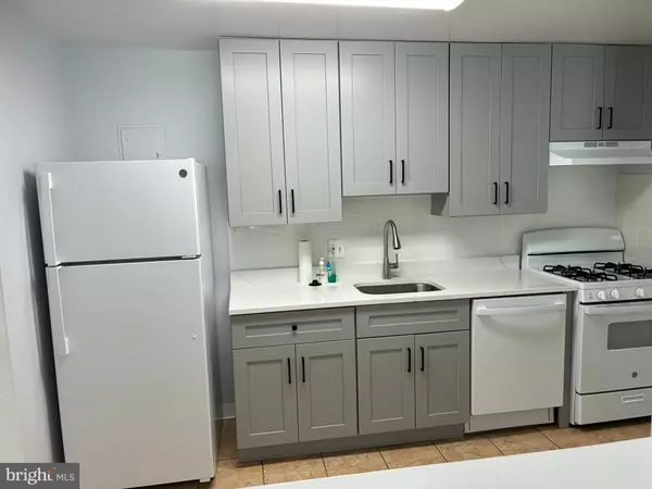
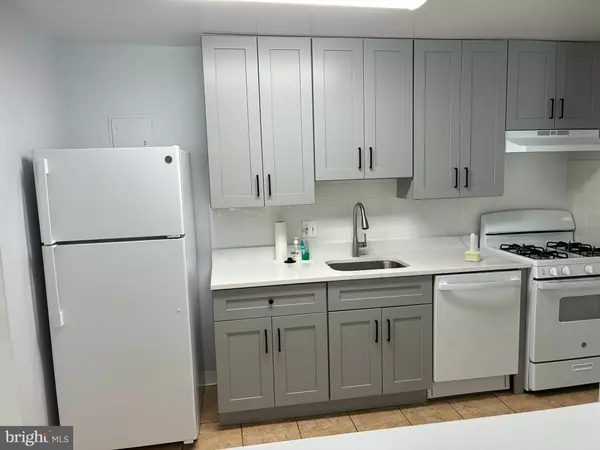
+ candle (472, 246)
